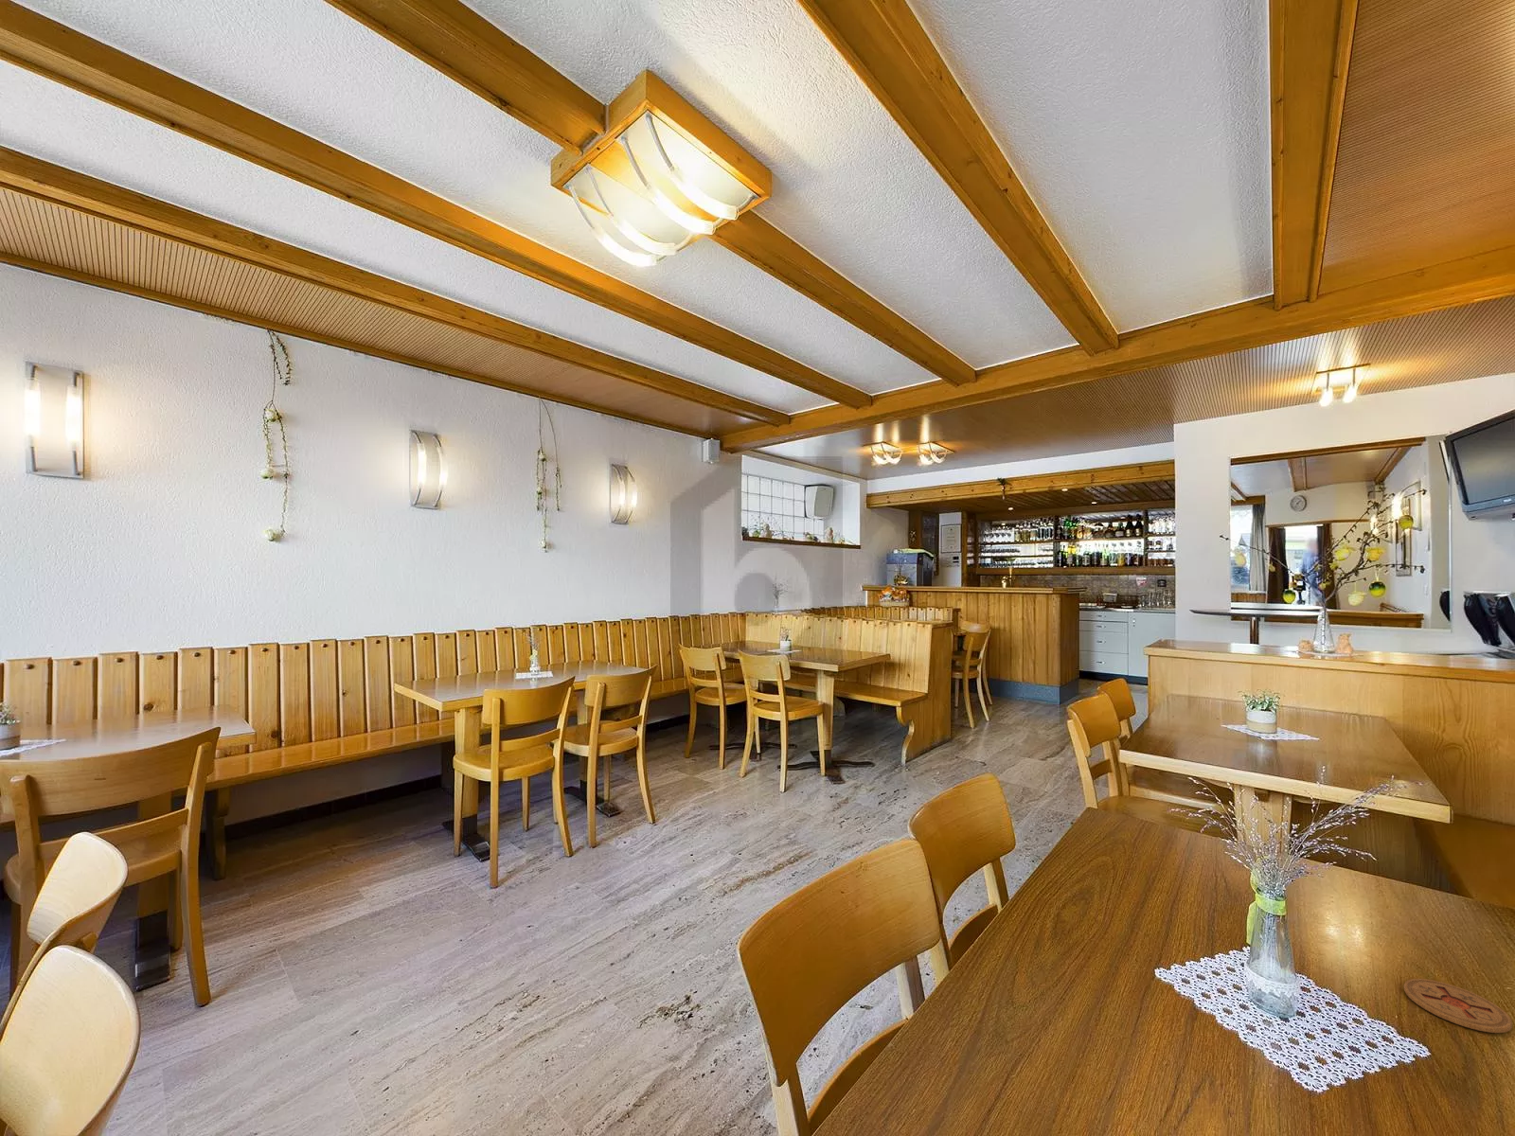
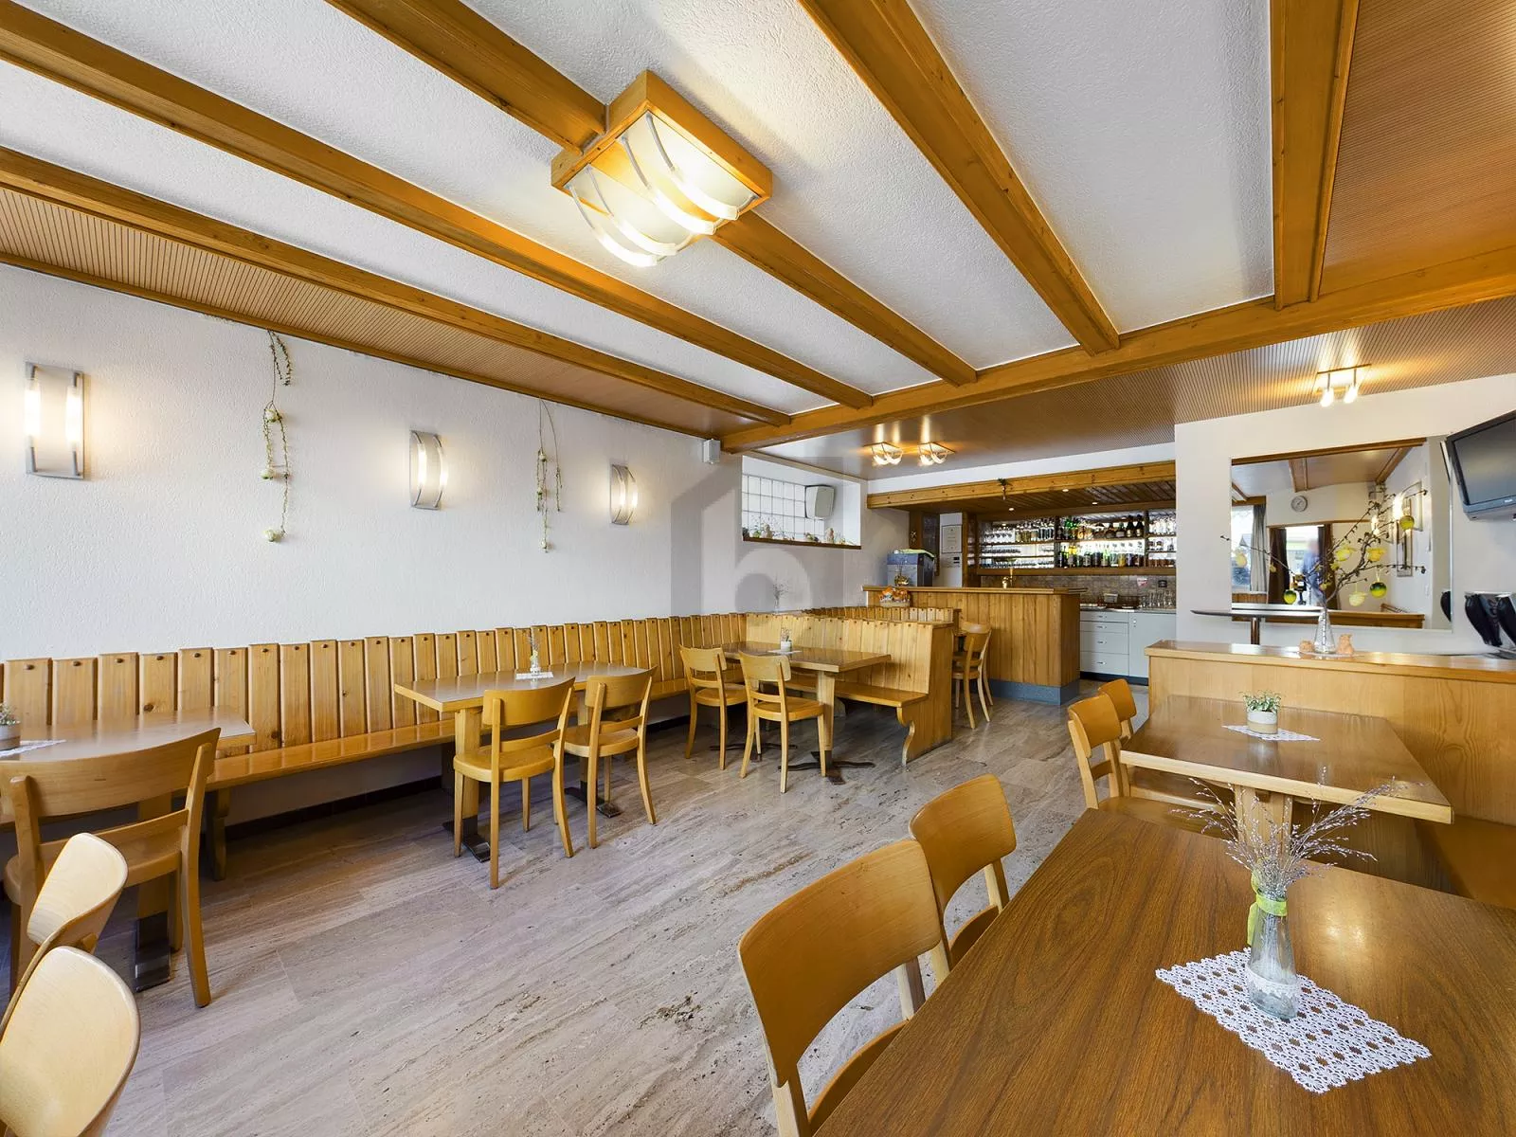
- coaster (1455, 1004)
